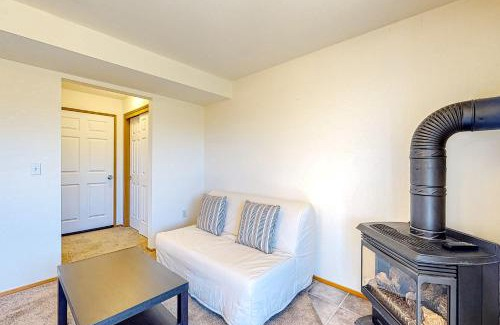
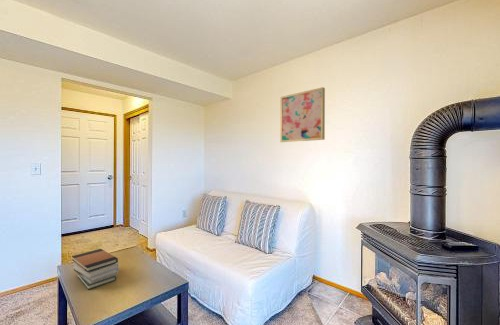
+ book stack (95, 267)
+ wall art (301, 116)
